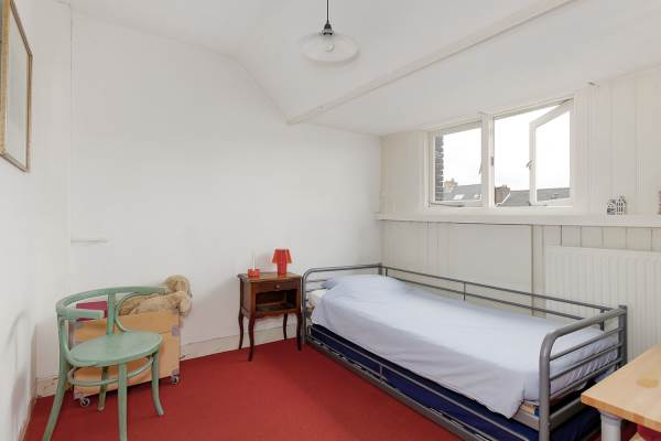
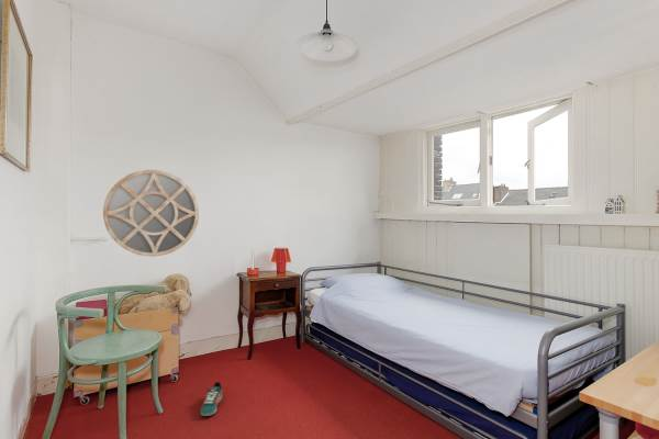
+ sneaker (211, 397)
+ home mirror (154, 213)
